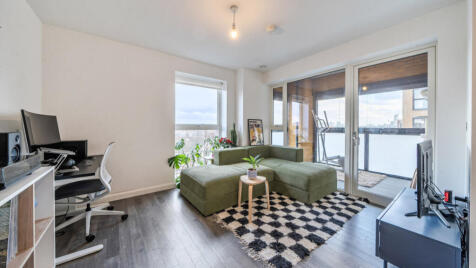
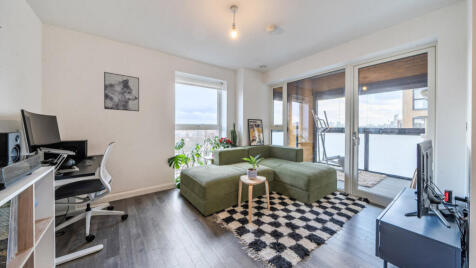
+ wall art (122, 92)
